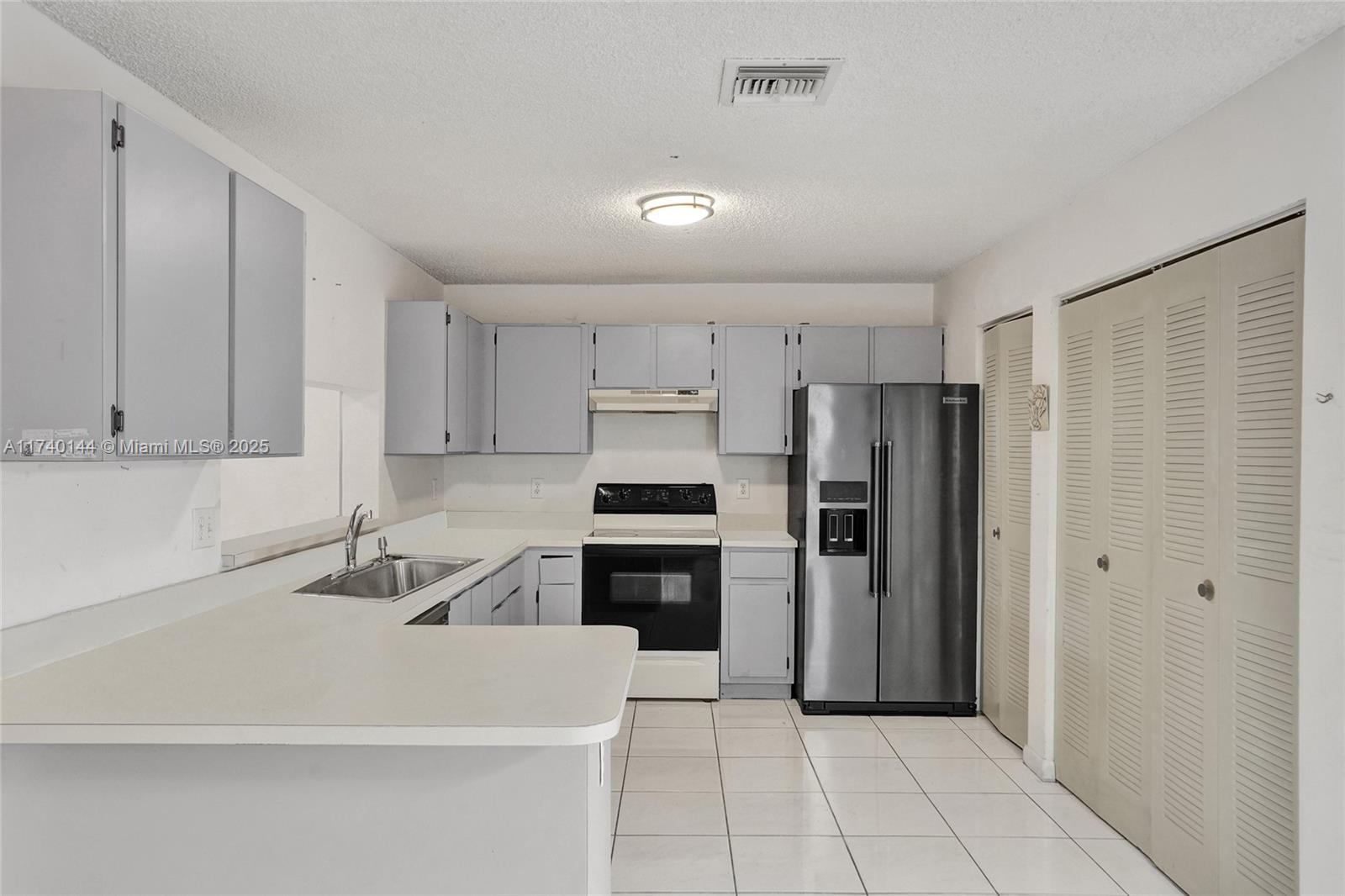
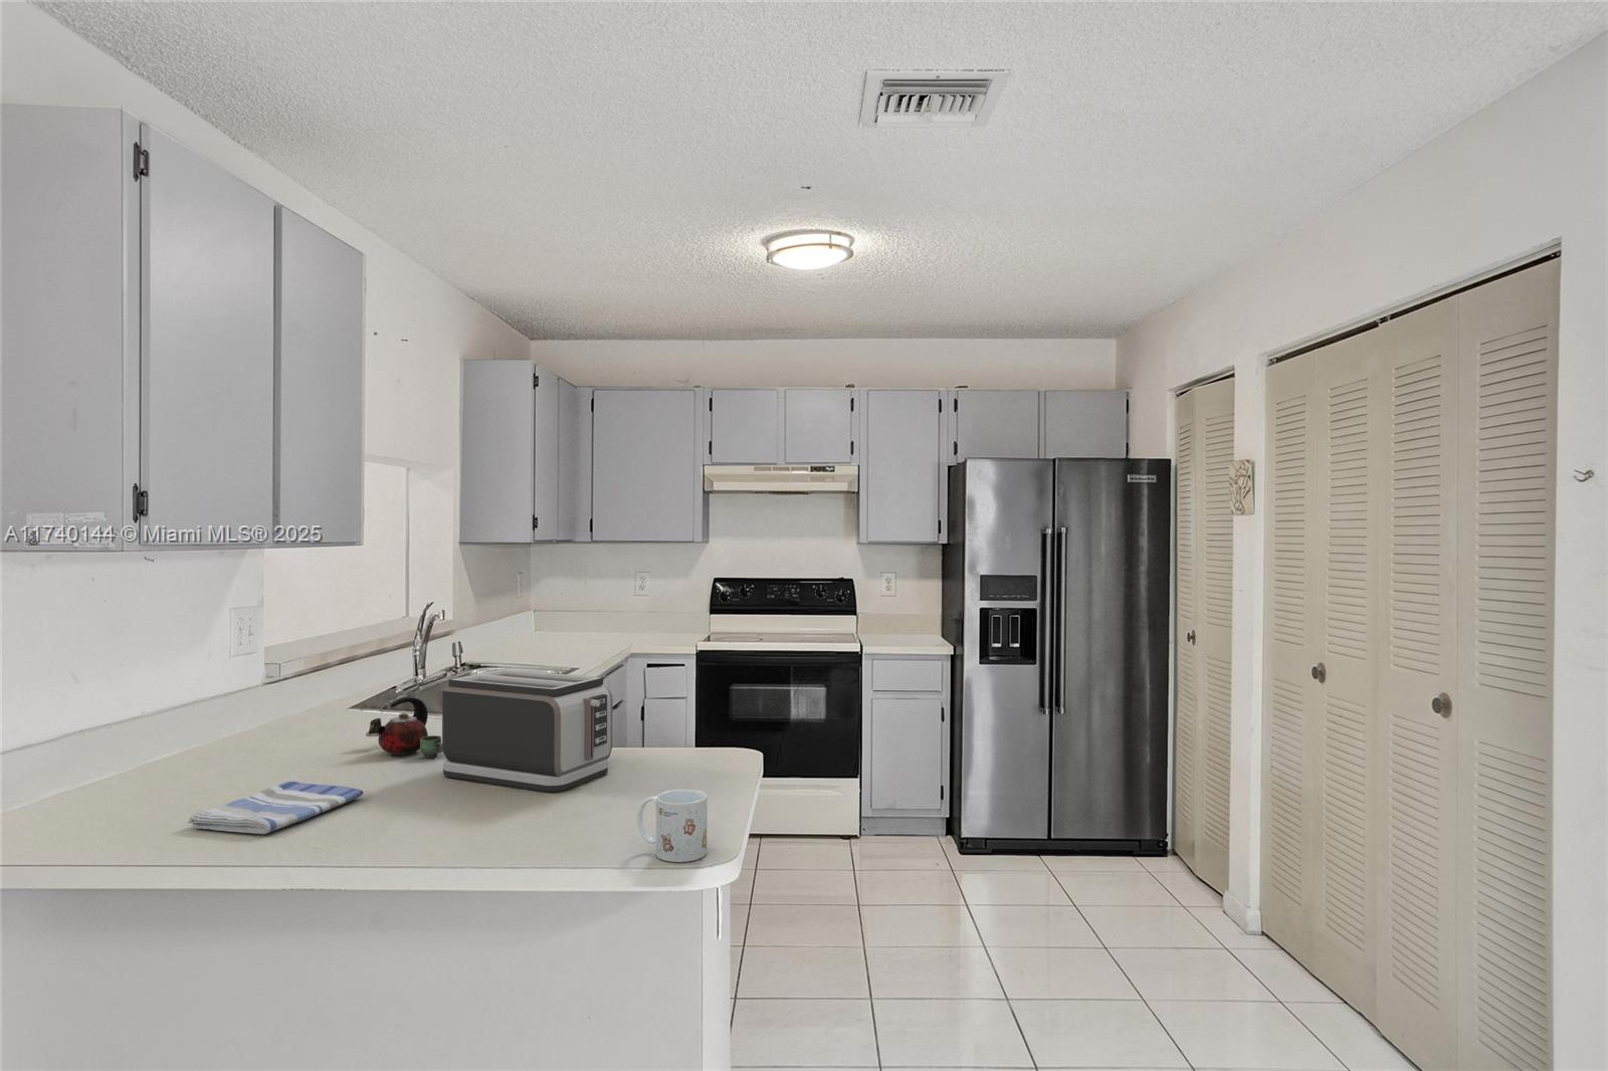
+ dish towel (280, 804)
+ mug (671, 822)
+ toaster (531, 727)
+ kettle (403, 726)
